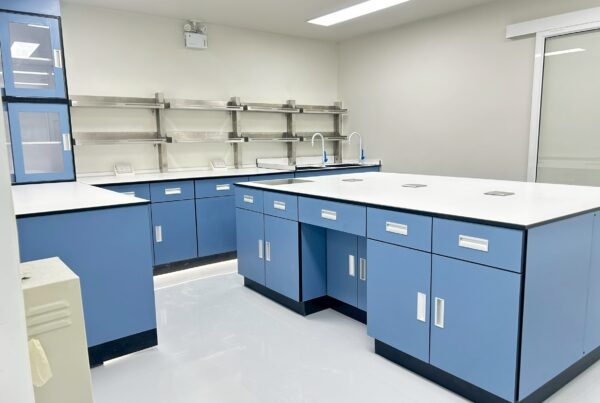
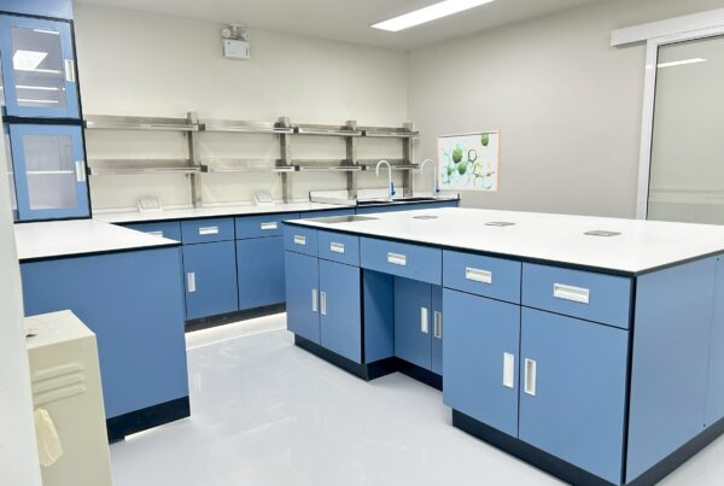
+ wall art (466, 162)
